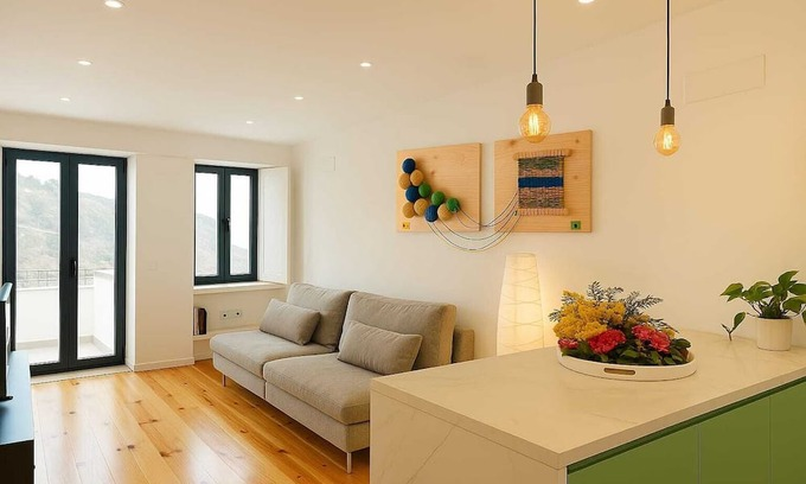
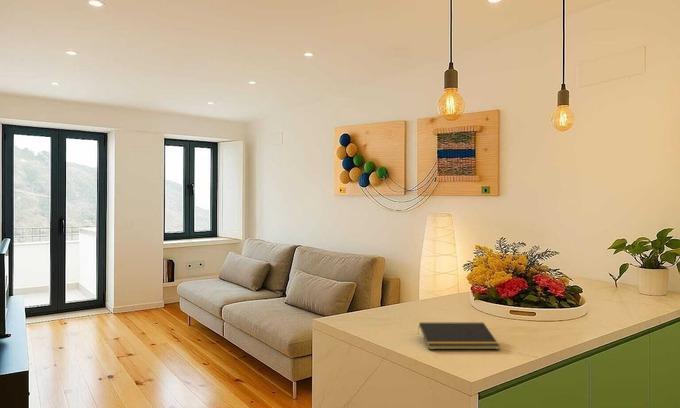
+ notepad (457, 335)
